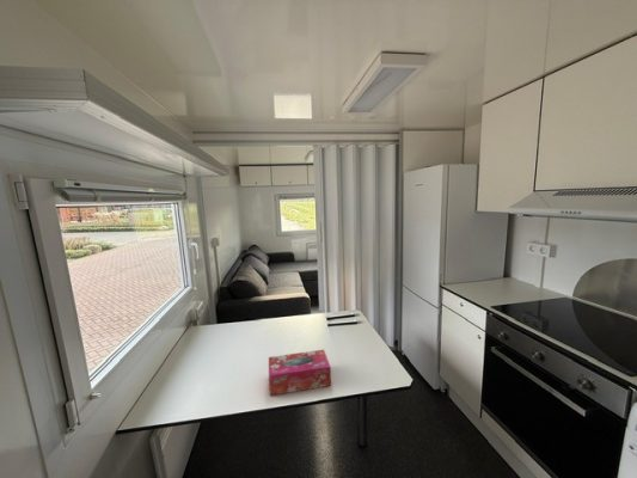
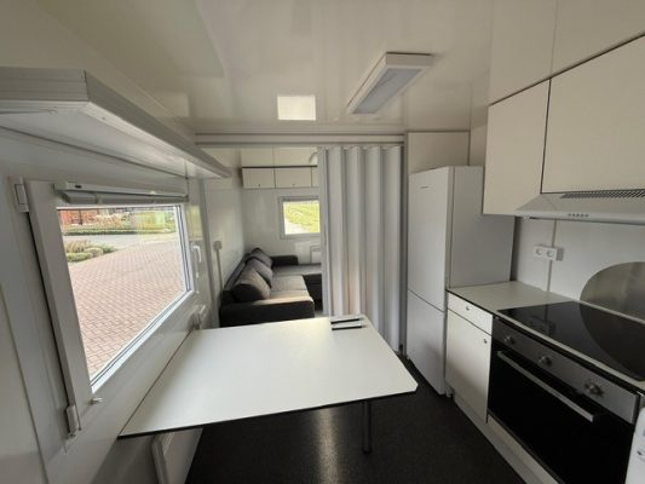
- tissue box (299, 370)
